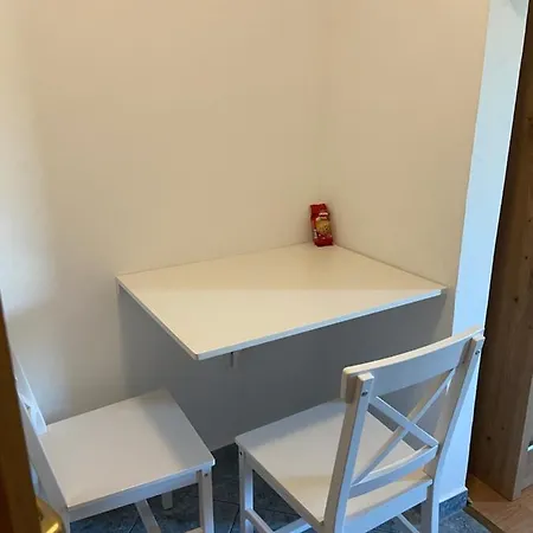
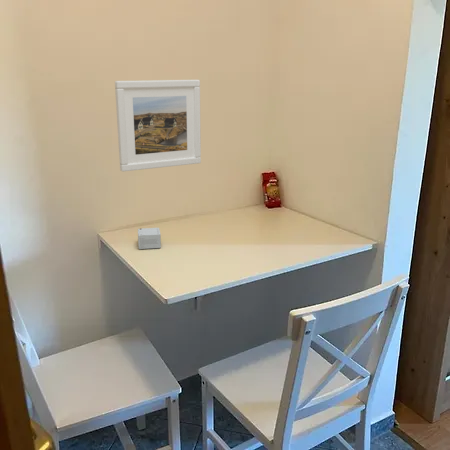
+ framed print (160, 124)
+ small box (149, 238)
